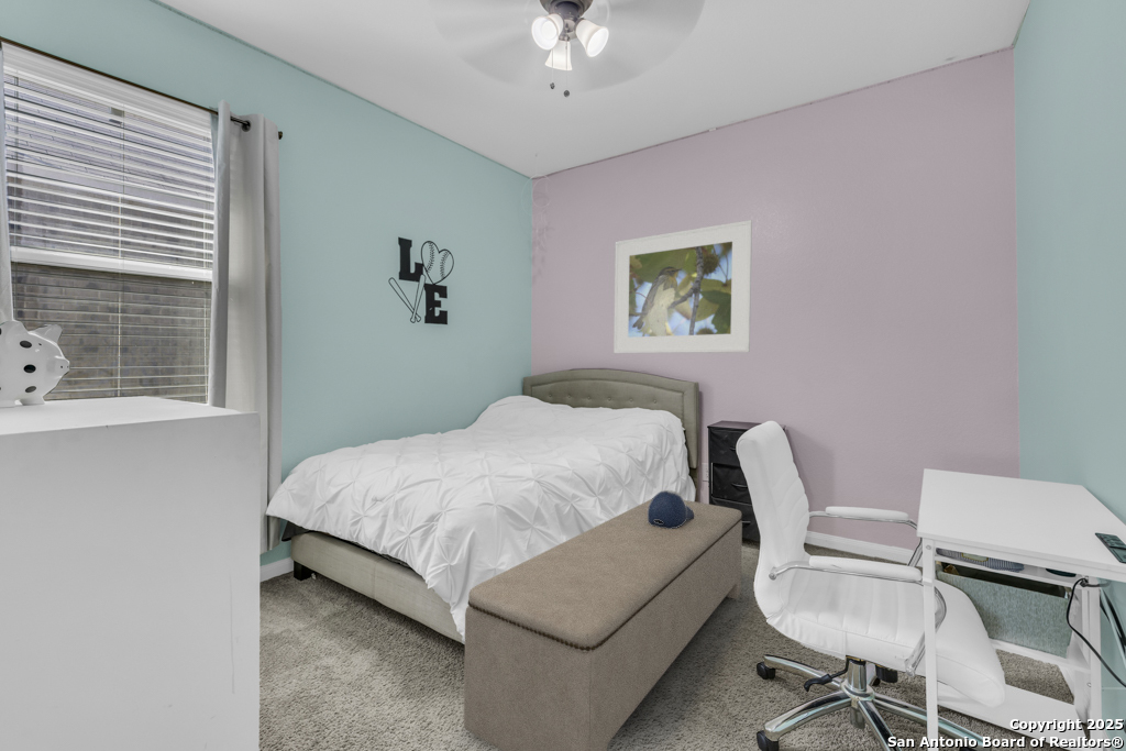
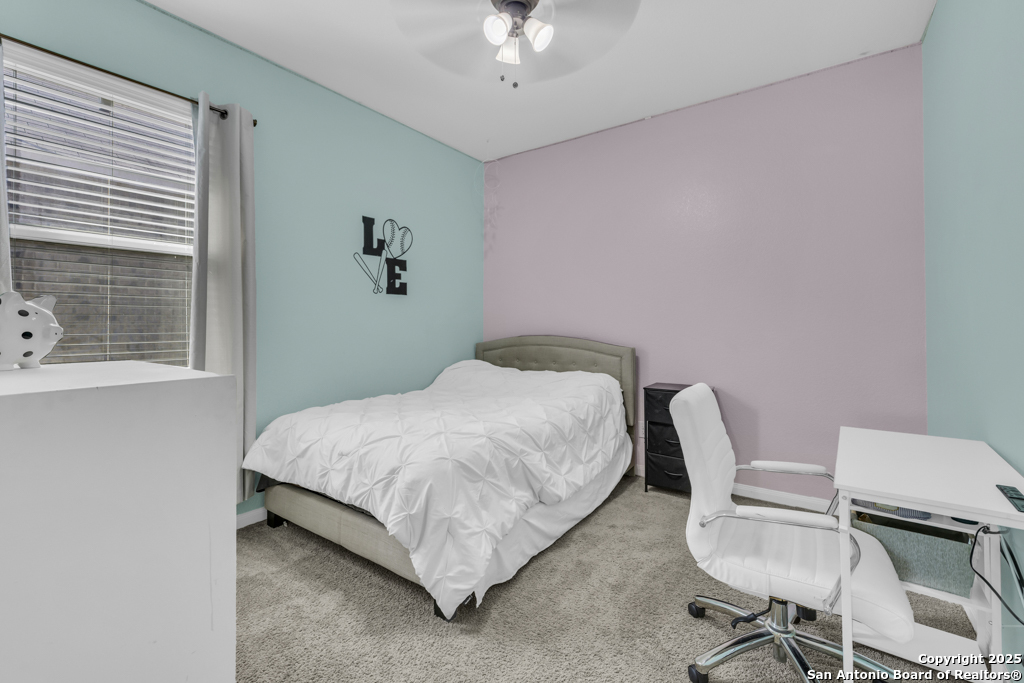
- baseball cap (671, 504)
- bench (636, 592)
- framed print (676, 292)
